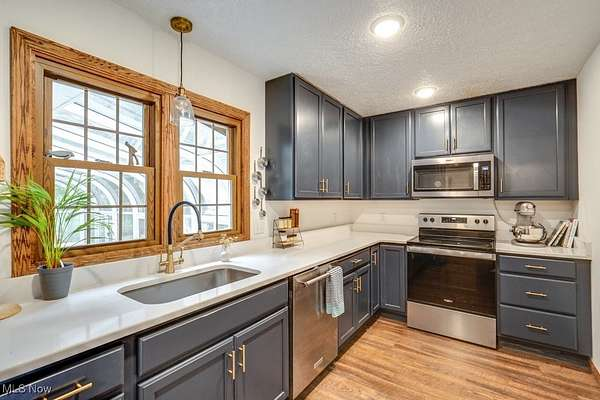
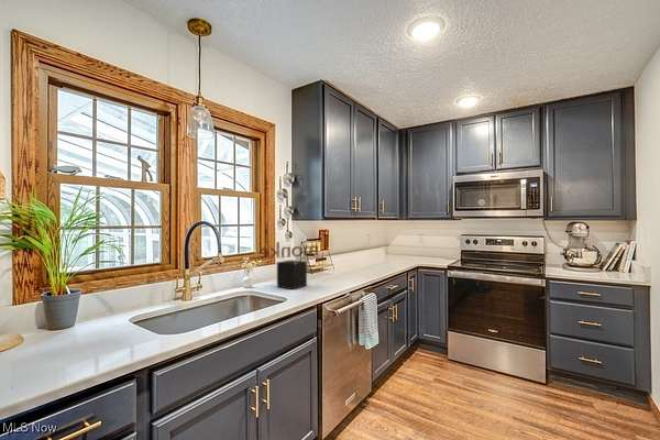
+ knife block (289, 263)
